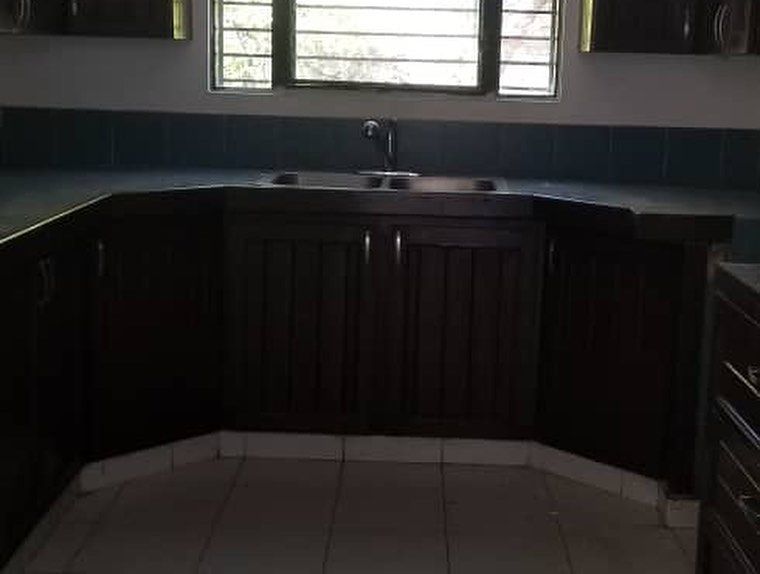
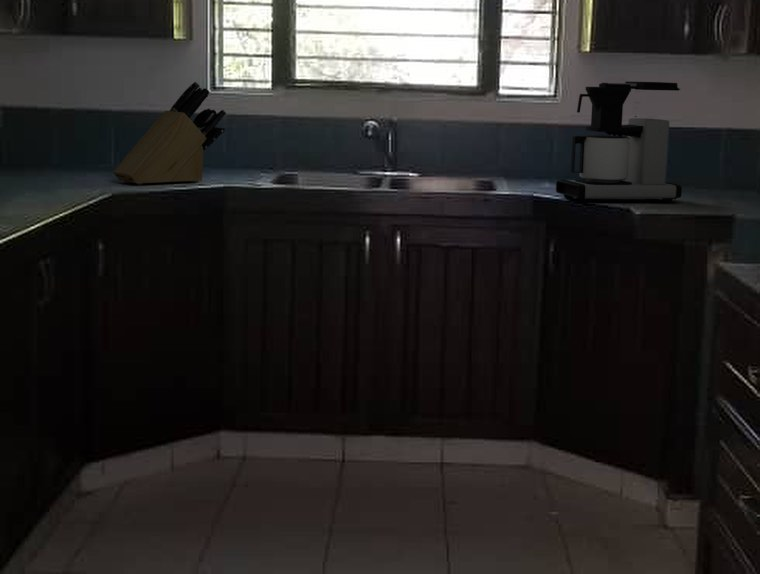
+ coffee maker (620, 141)
+ knife block (171, 131)
